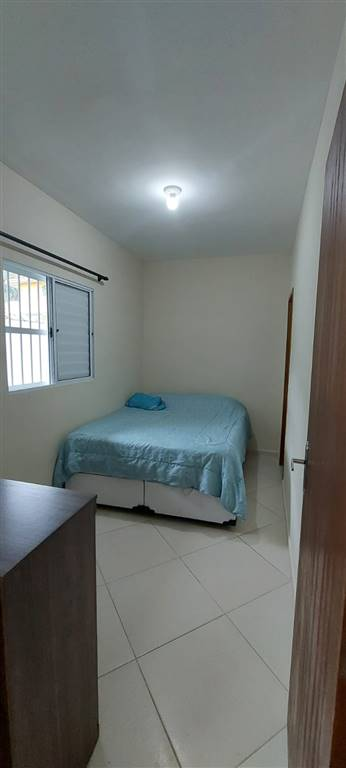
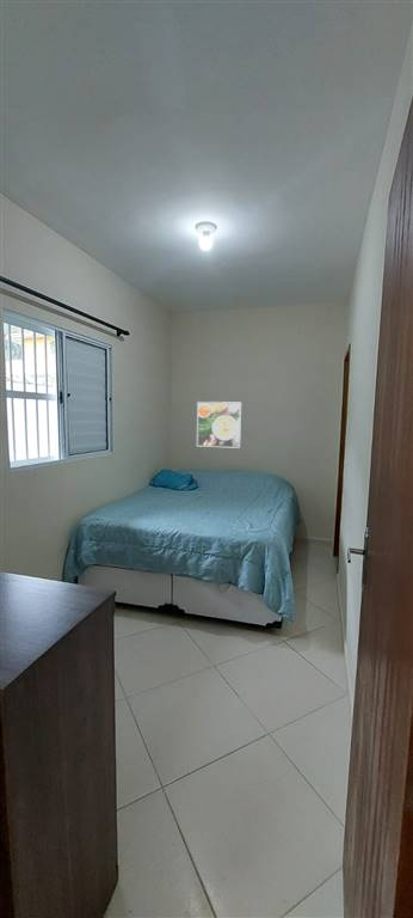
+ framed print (218, 424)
